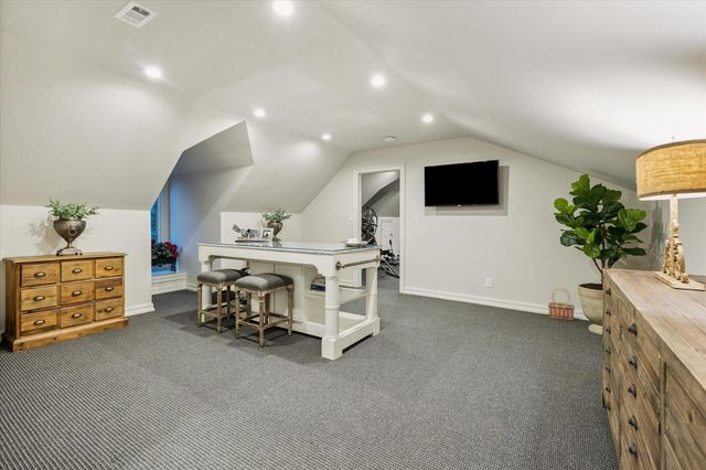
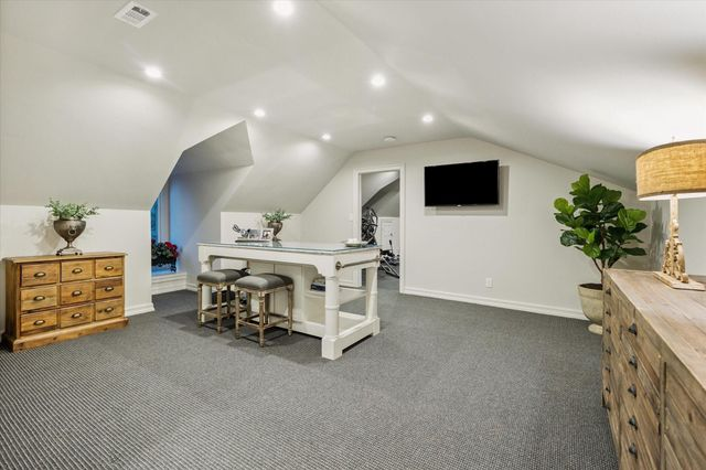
- basket (560, 303)
